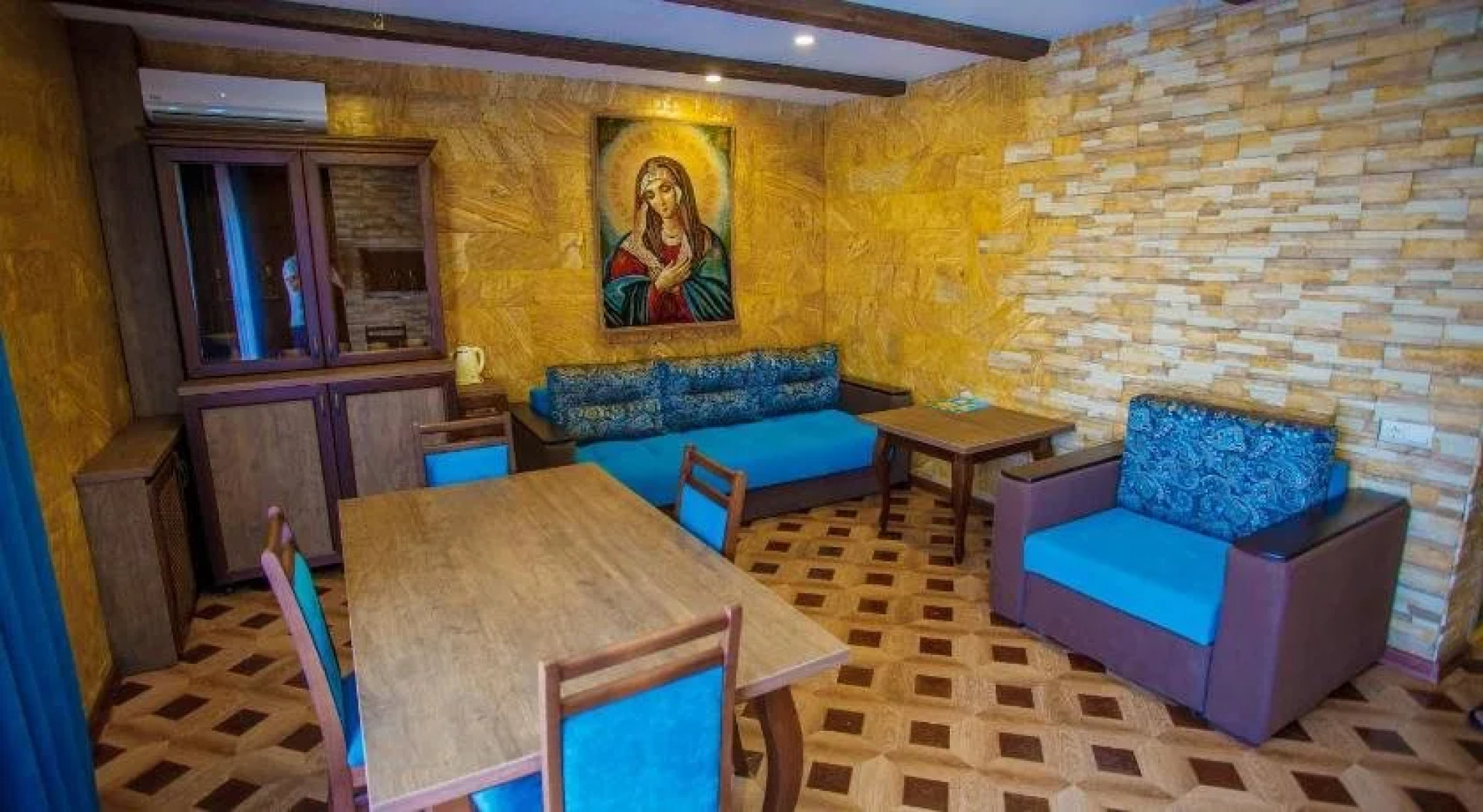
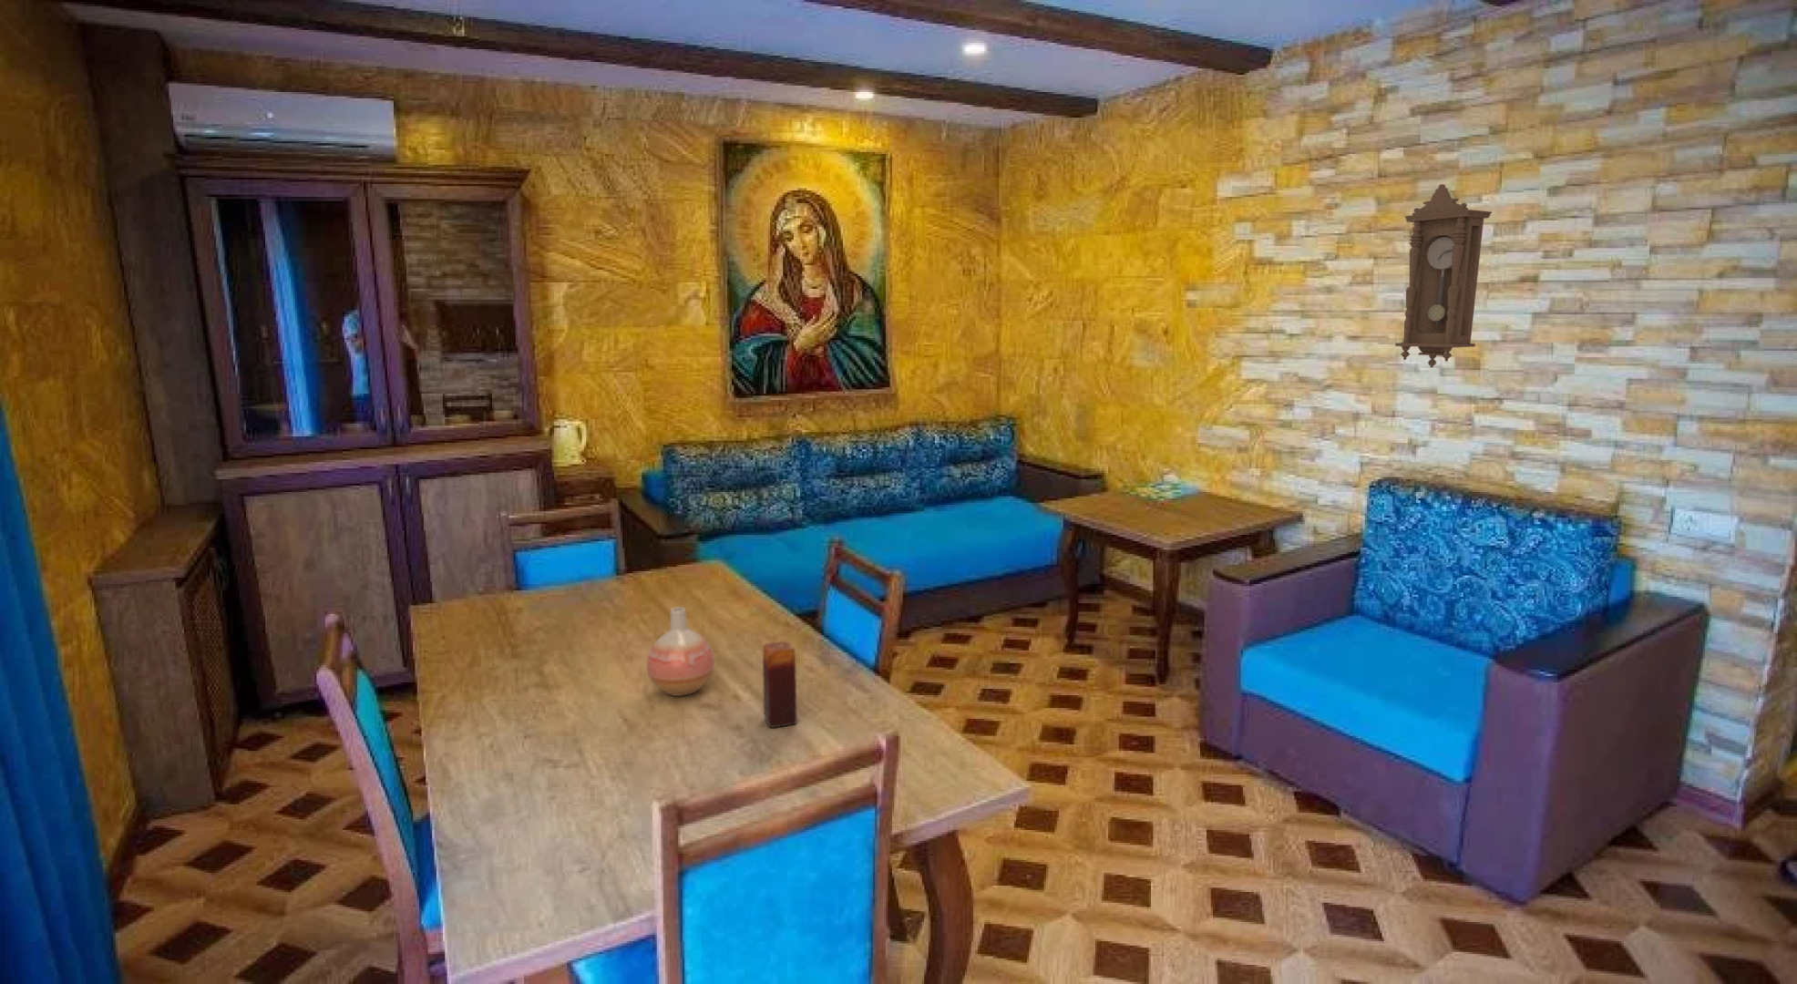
+ candle (779, 682)
+ pendulum clock (1441, 278)
+ vase (680, 650)
